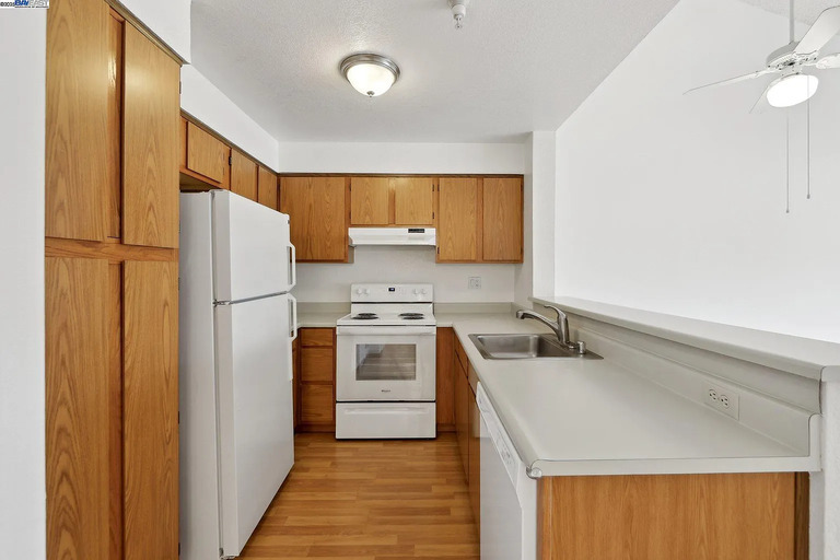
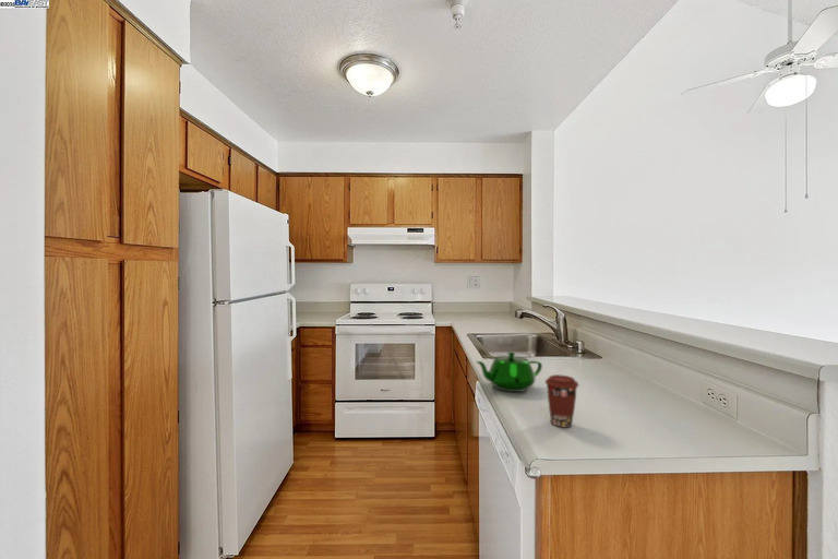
+ coffee cup (561, 401)
+ teapot (508, 369)
